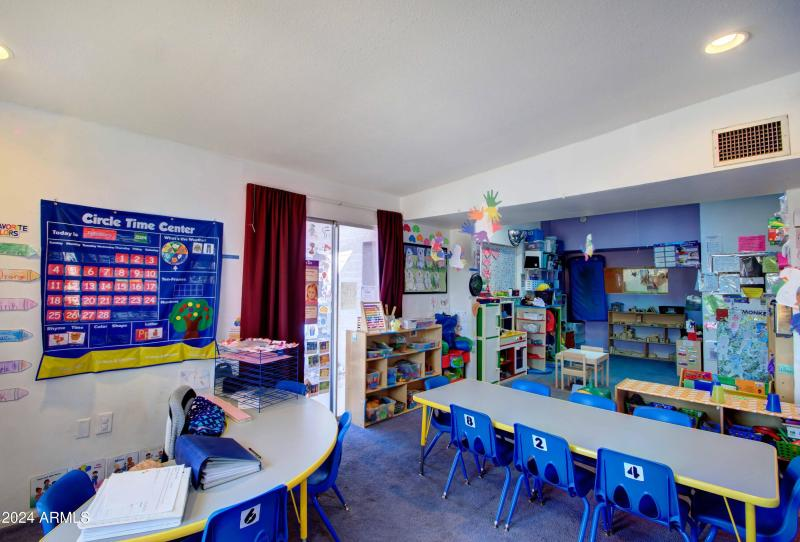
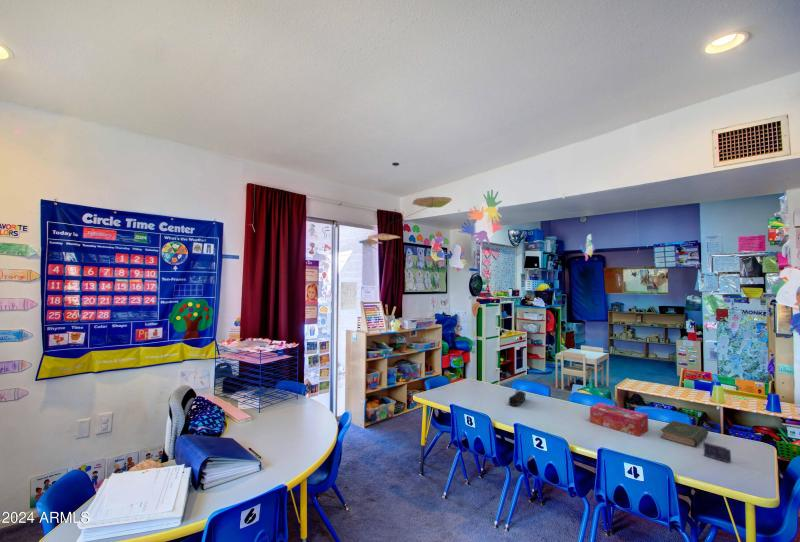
+ pencil case (517, 395)
+ crayon box (717, 452)
+ ceiling mobile (406, 216)
+ book (684, 433)
+ tissue box (618, 418)
